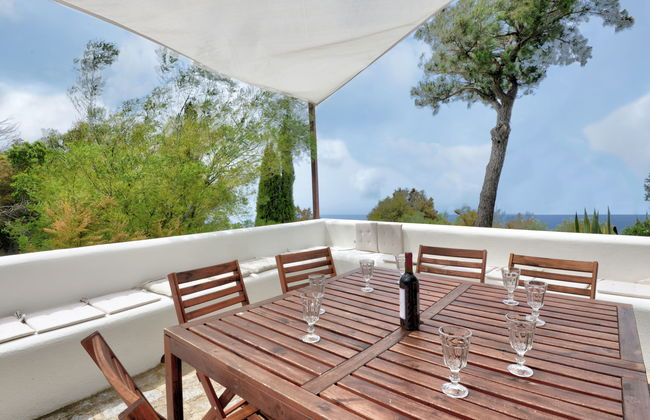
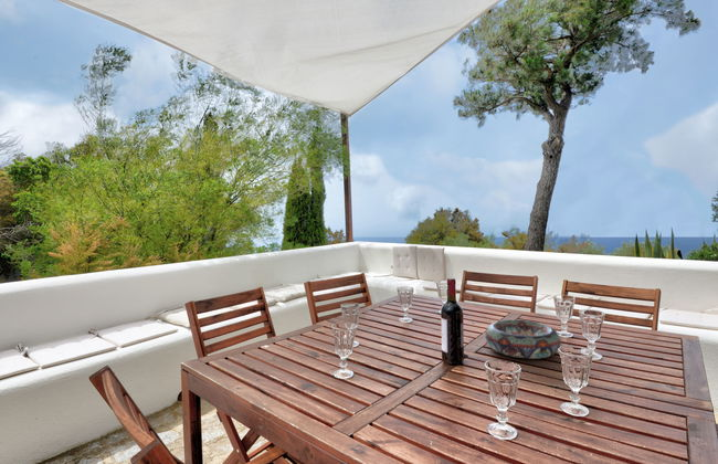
+ decorative bowl (521, 338)
